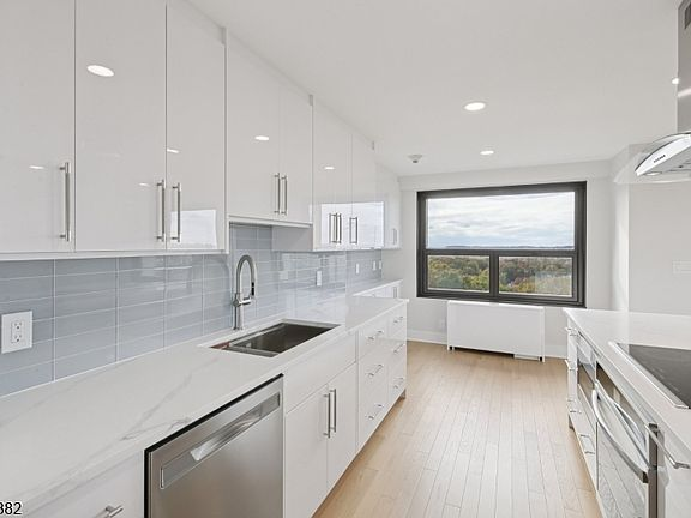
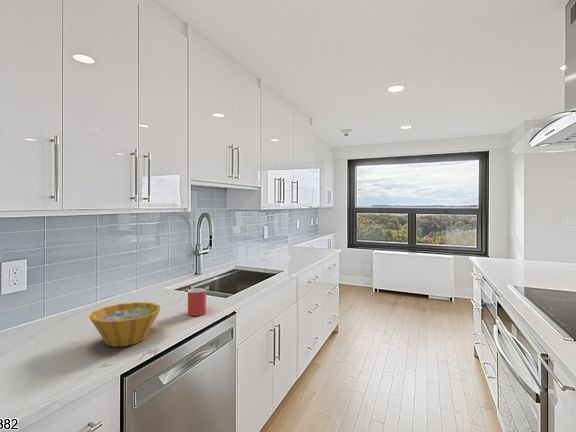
+ mug (198, 300)
+ bowl (126, 325)
